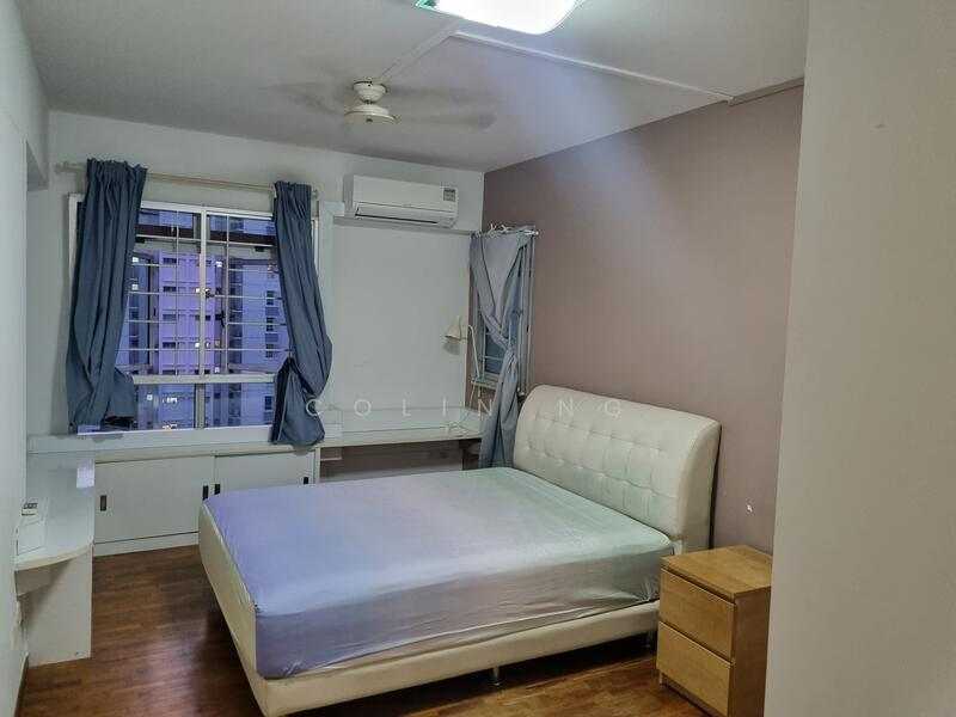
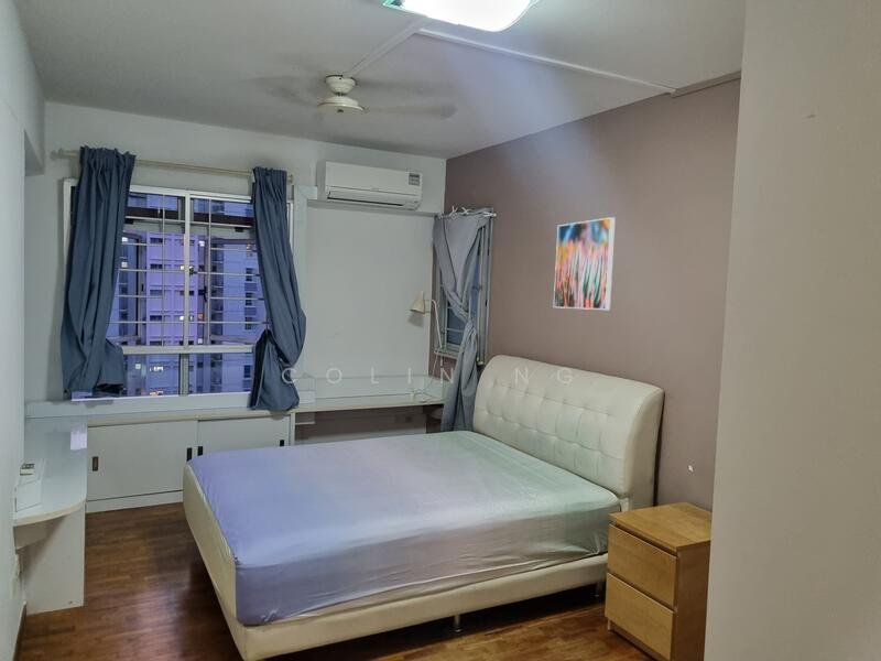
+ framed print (581, 264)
